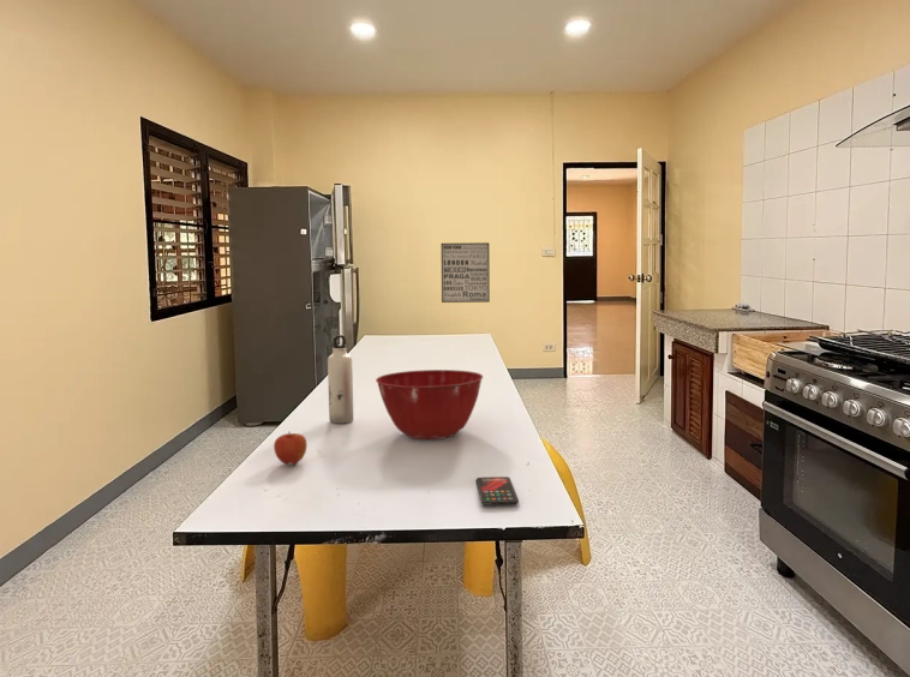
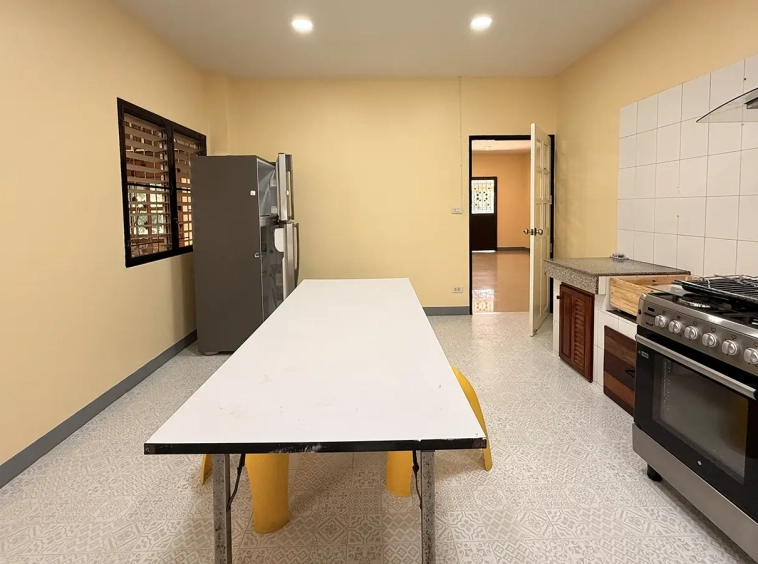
- wall art (465, 272)
- water bottle (340, 378)
- smartphone (496, 490)
- mixing bowl (430, 405)
- apple (291, 447)
